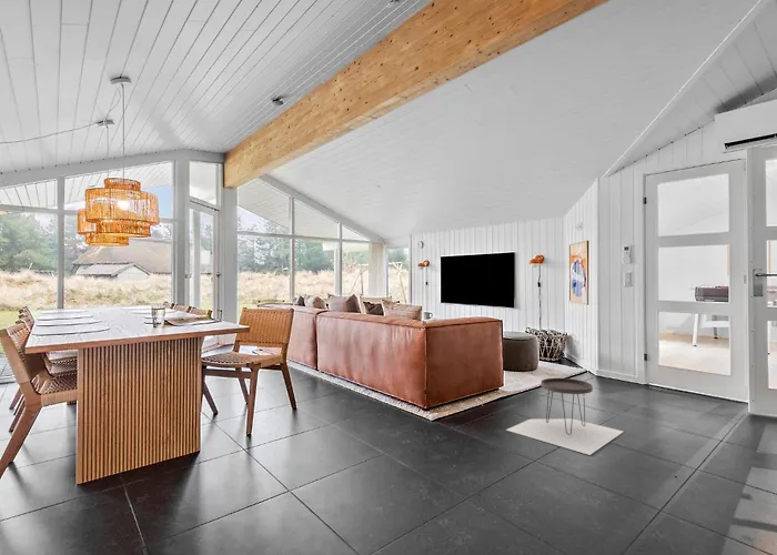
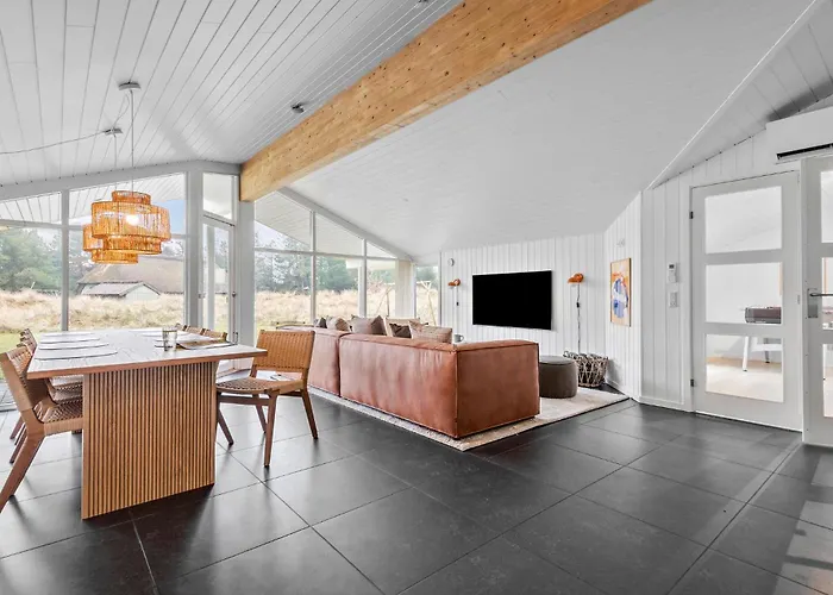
- side table (563, 406)
